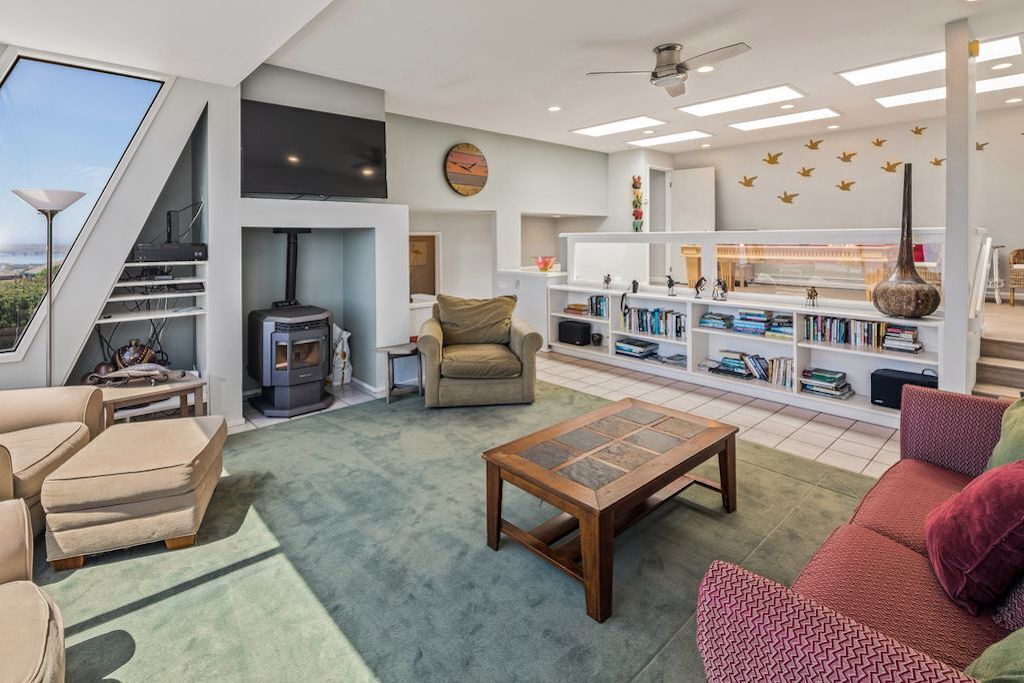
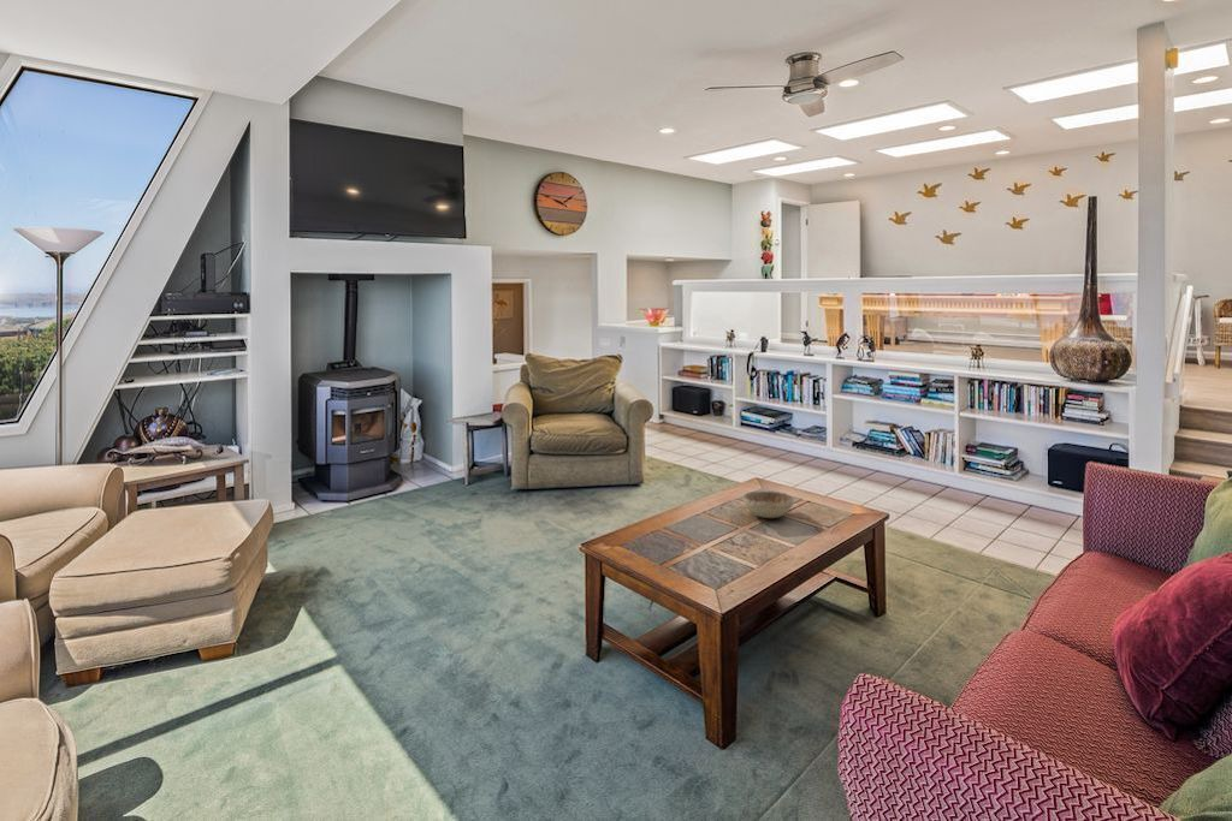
+ decorative bowl (768, 506)
